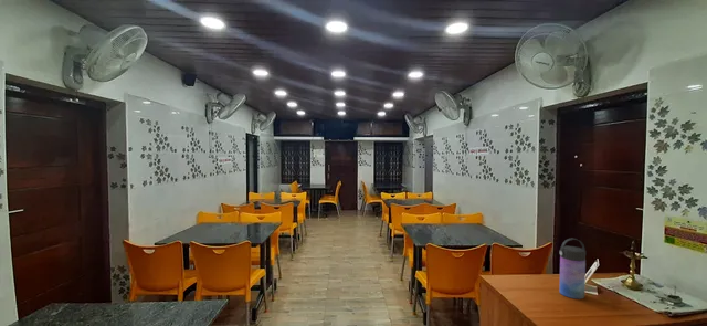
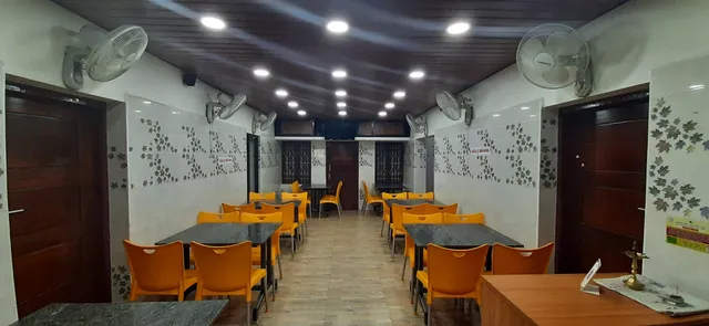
- water bottle (572, 266)
